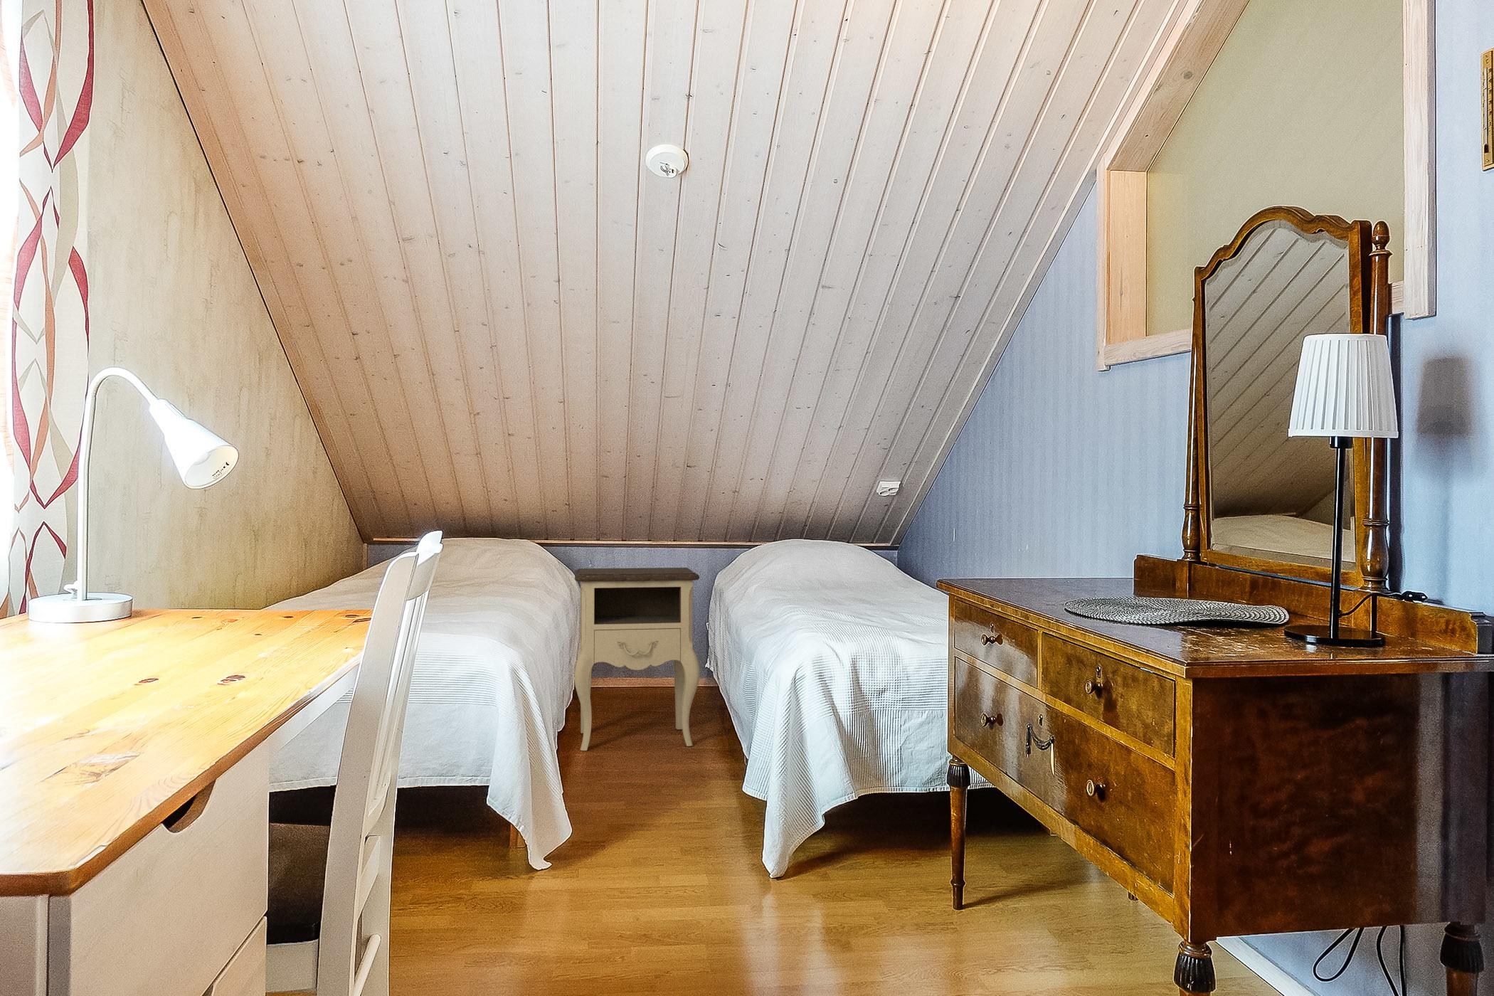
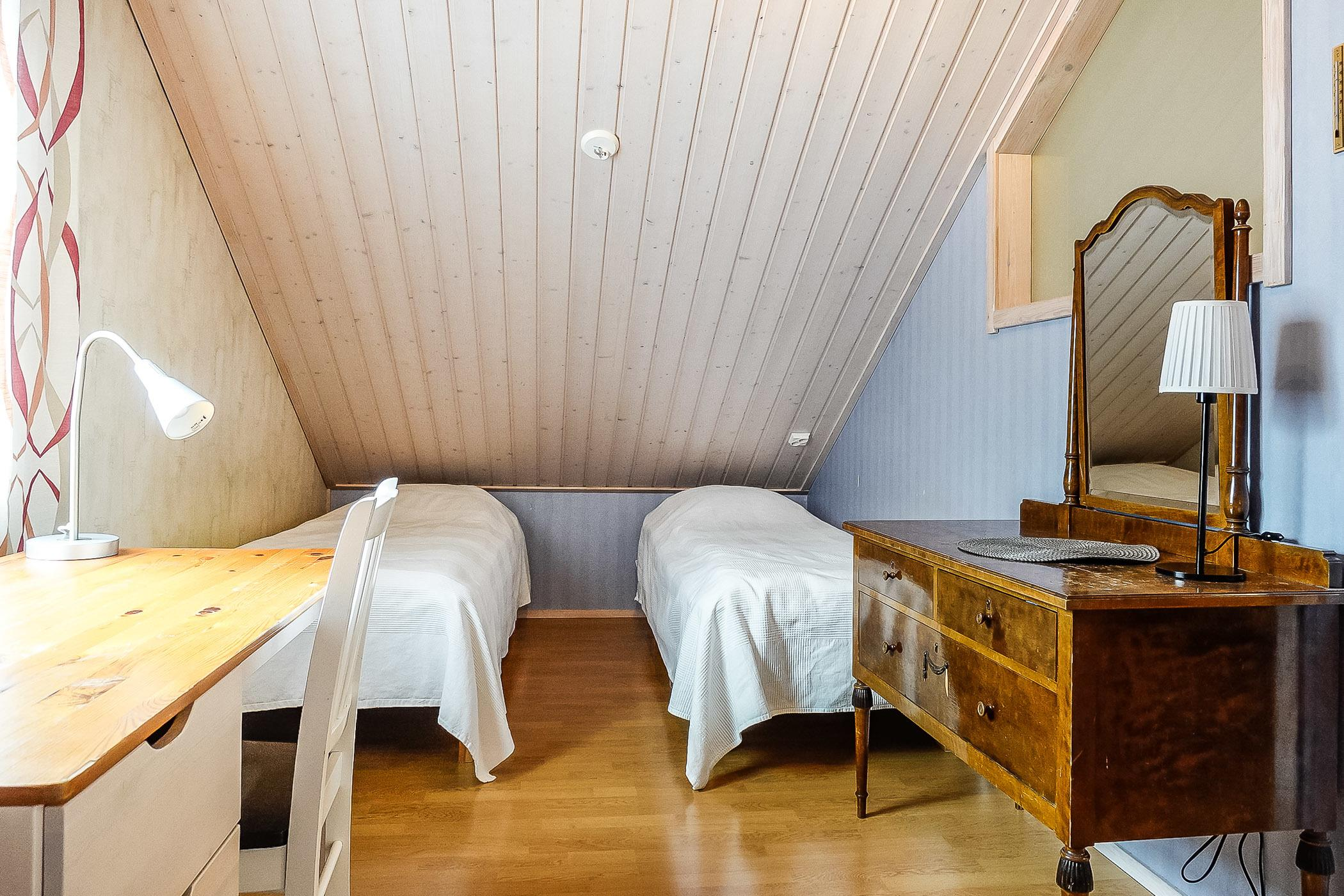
- nightstand (635, 655)
